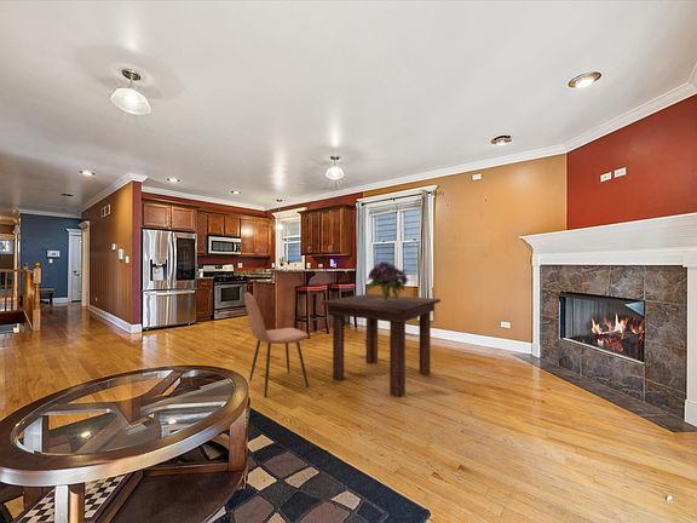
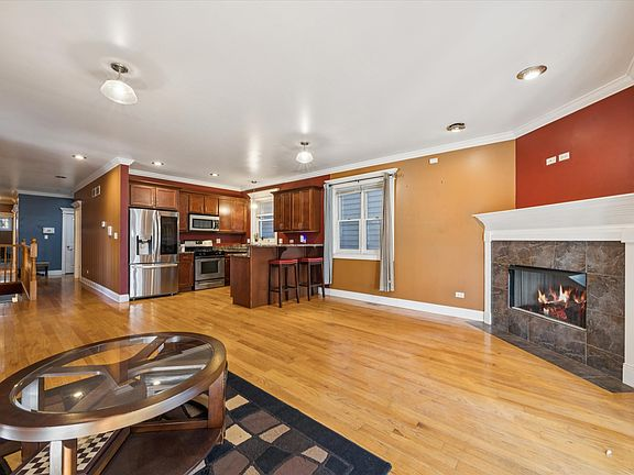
- dining table (376, 338)
- chair (276, 337)
- bouquet (385, 281)
